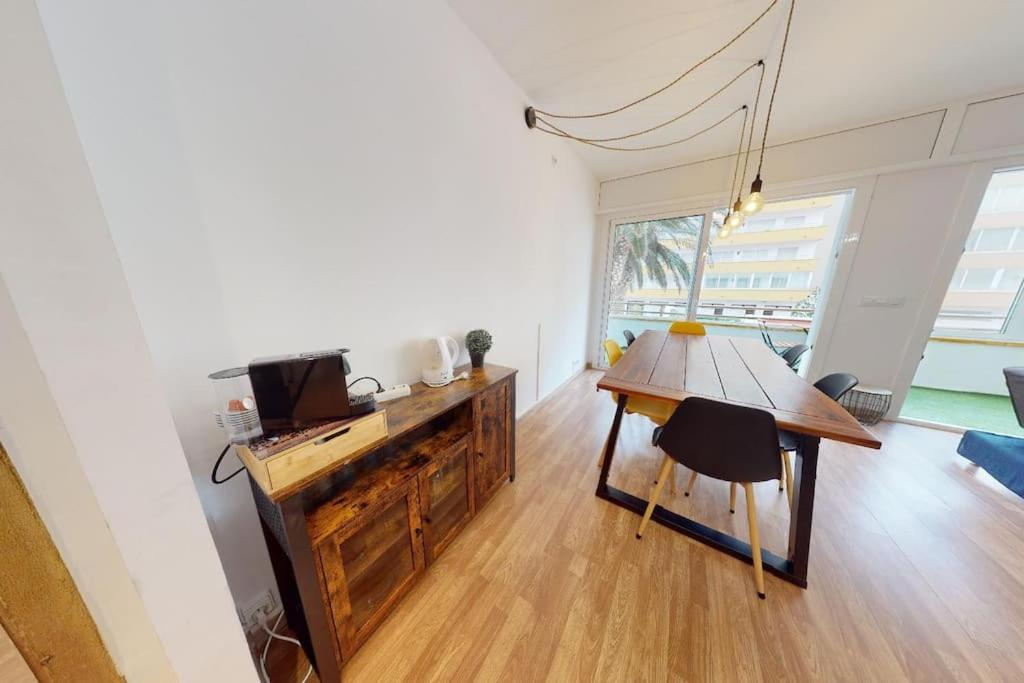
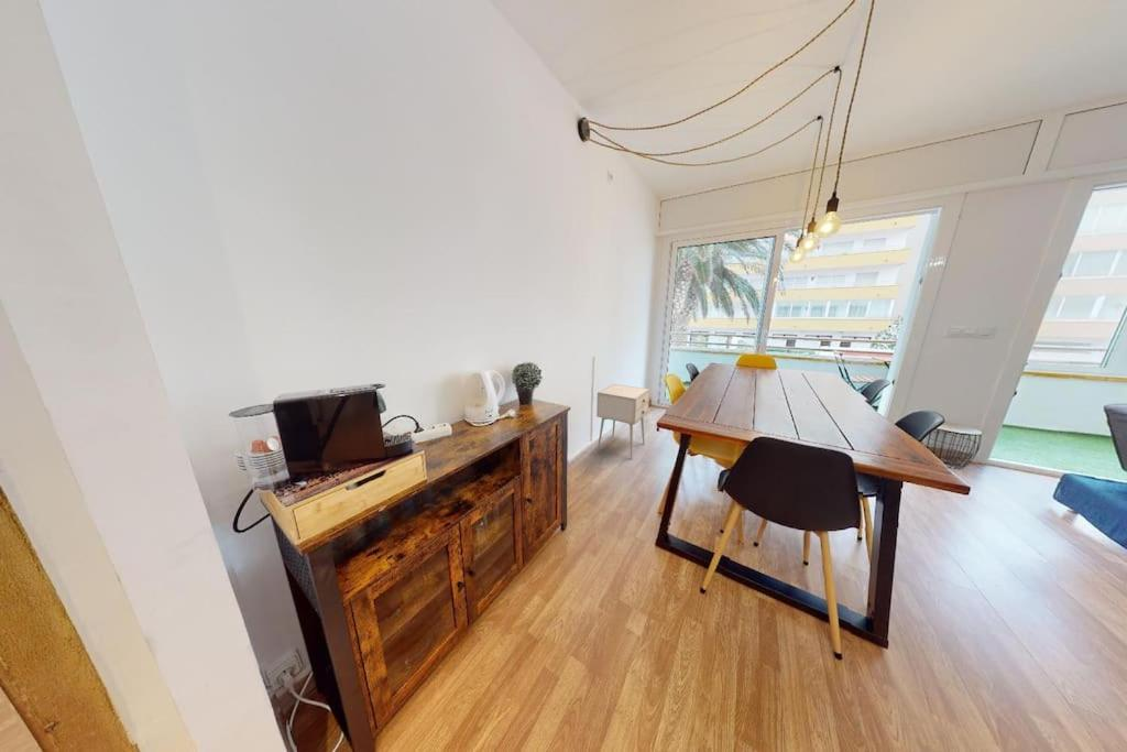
+ nightstand (623, 419)
